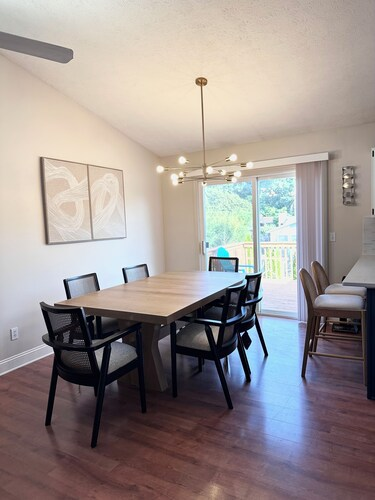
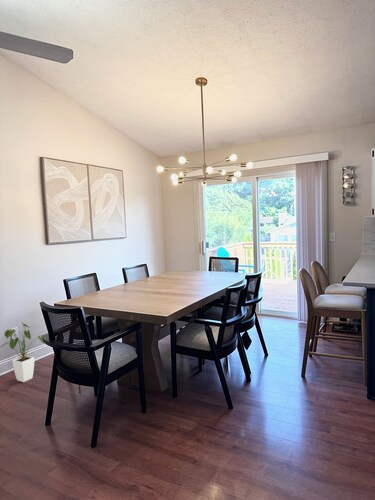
+ house plant (26, 352)
